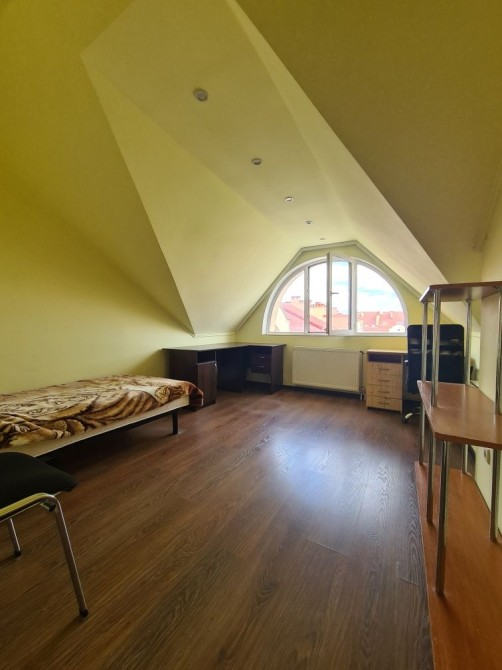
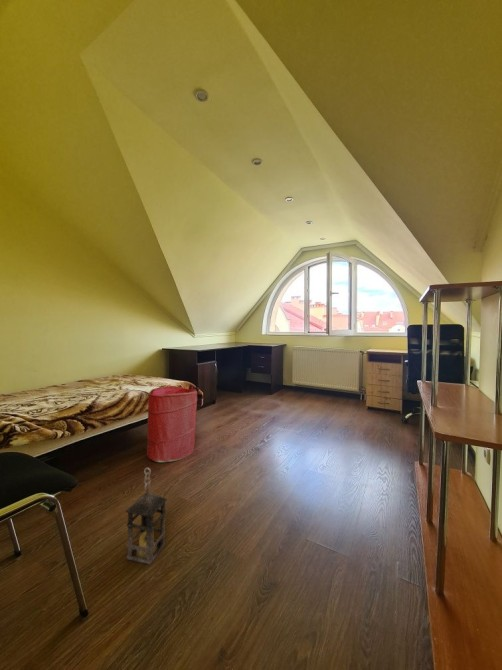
+ lantern (147, 509)
+ laundry hamper (172, 419)
